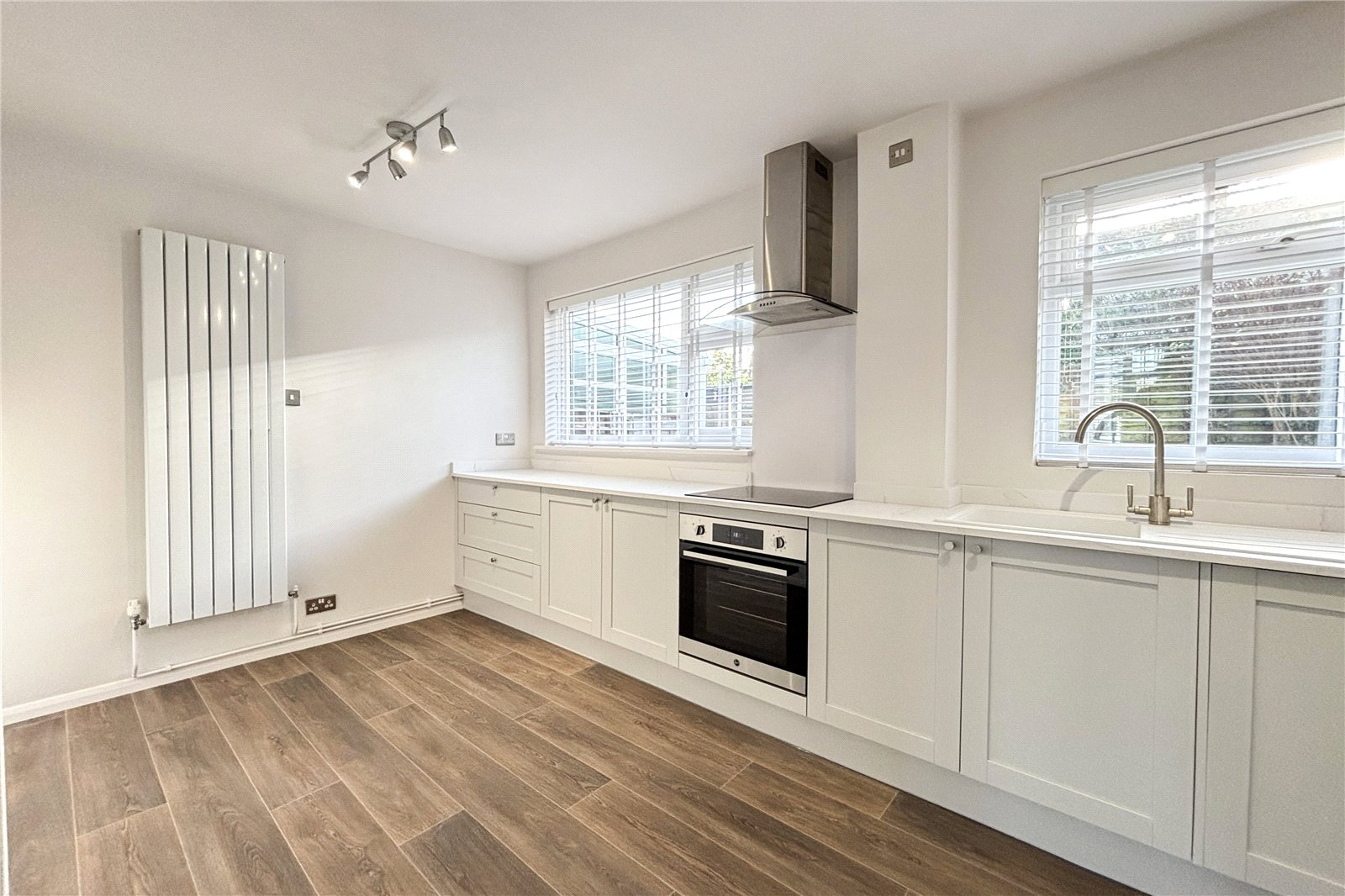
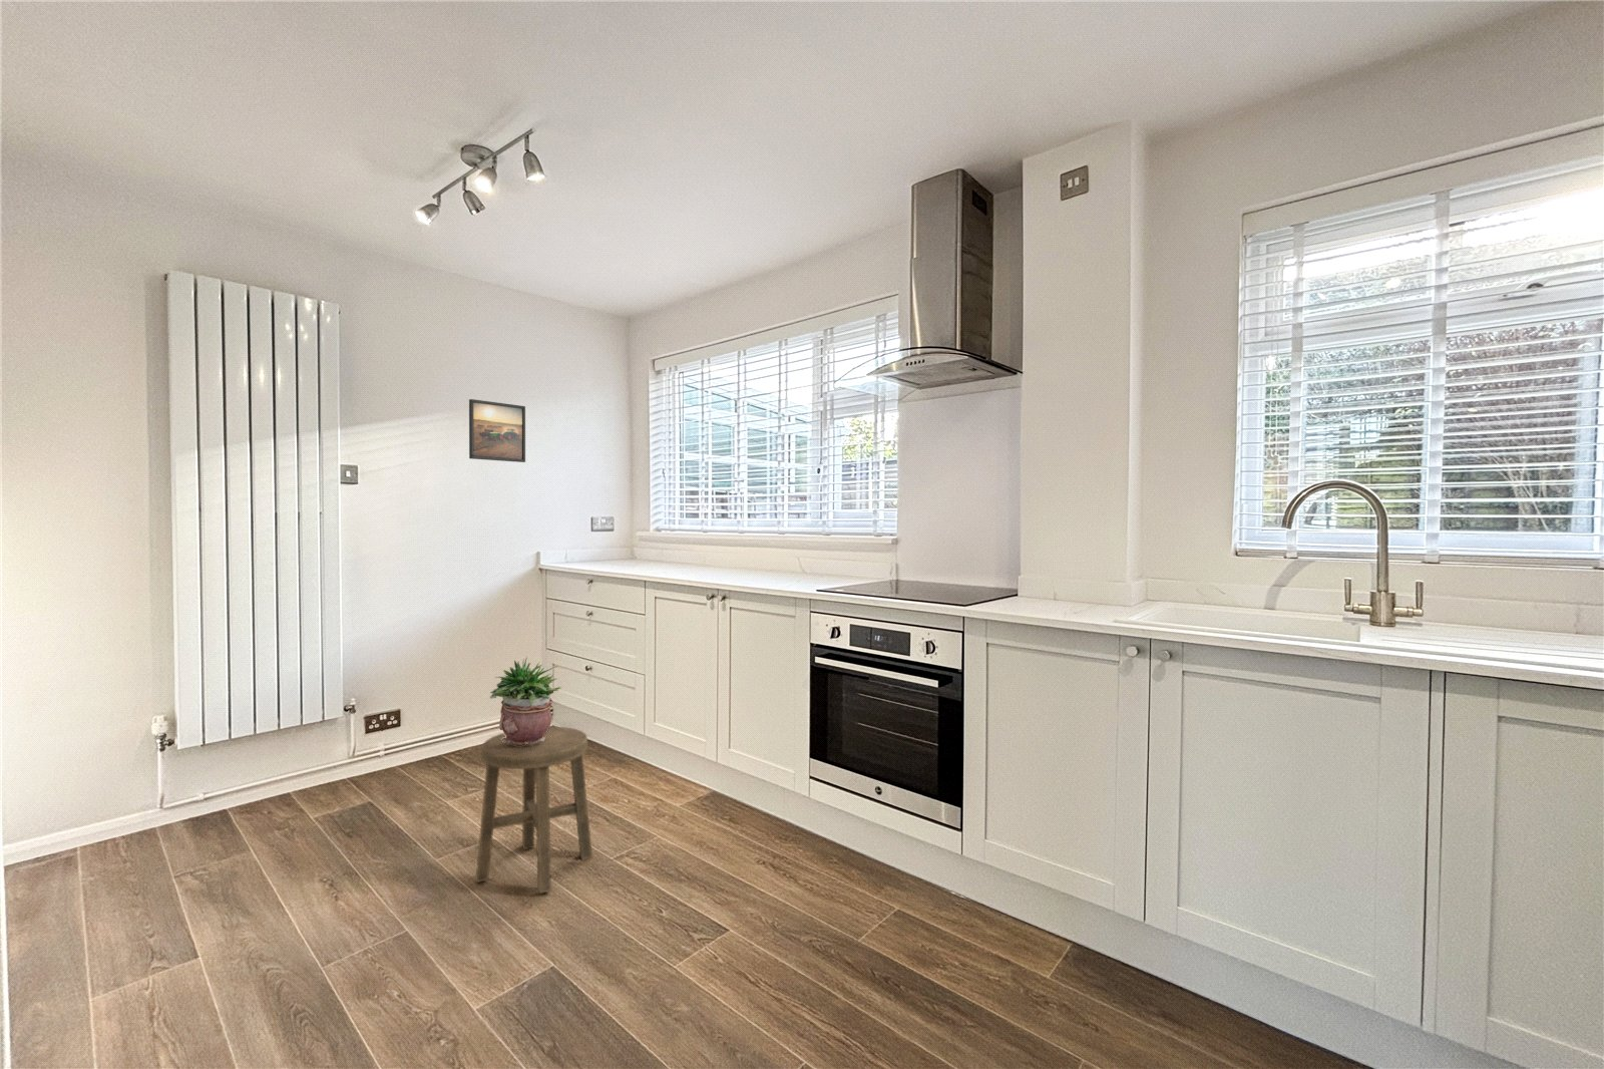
+ potted plant (528, 699)
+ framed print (497, 431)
+ stool (535, 803)
